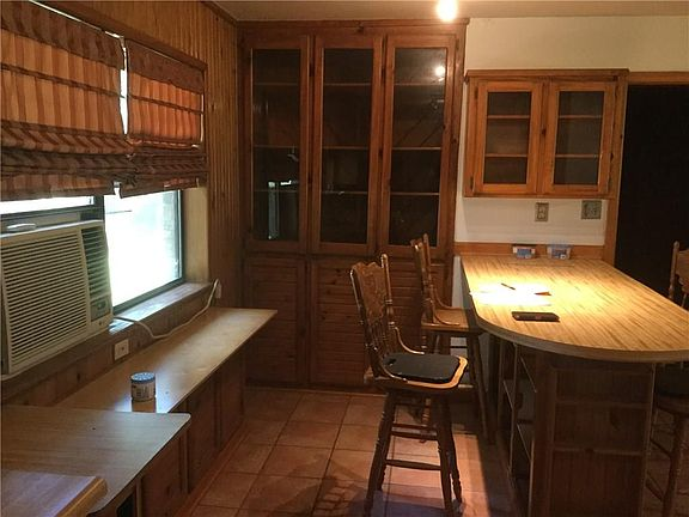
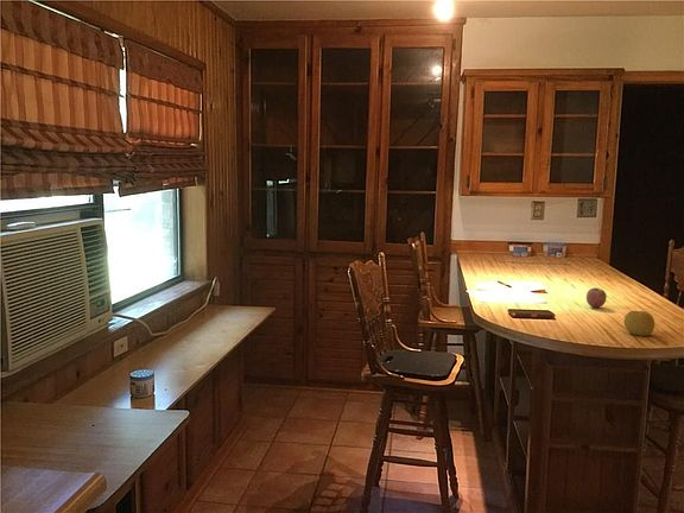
+ fruit (639, 322)
+ fruit (596, 298)
